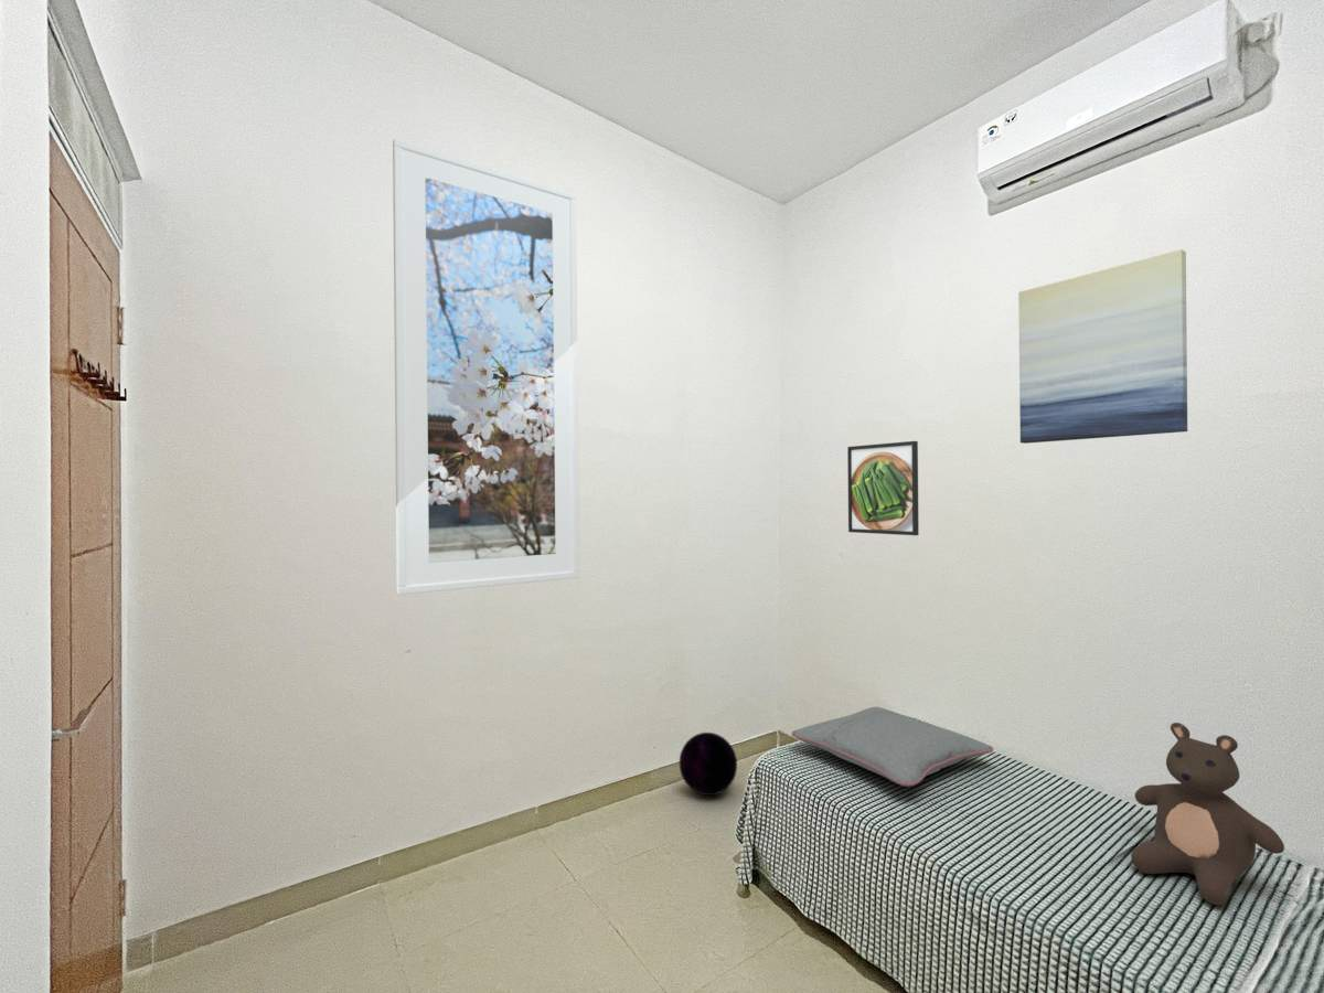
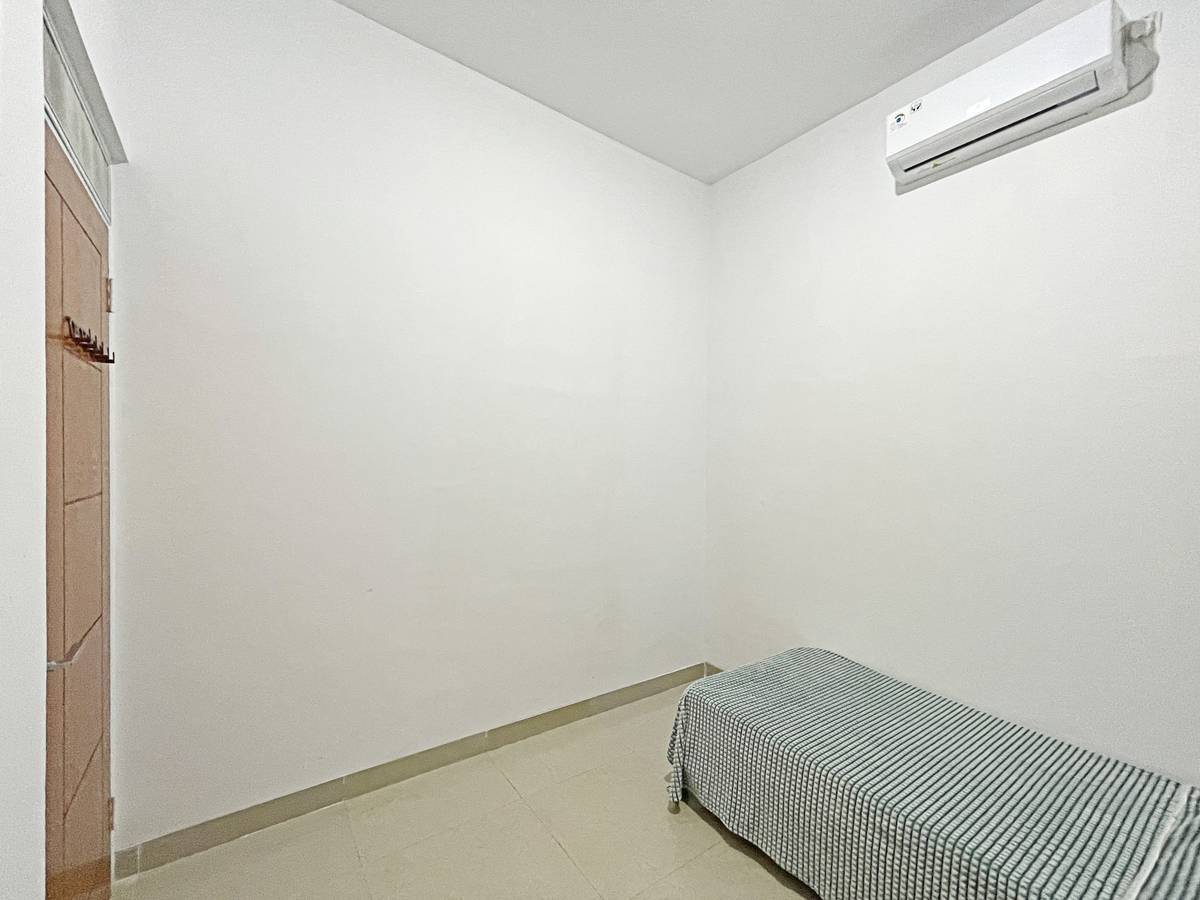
- pillow (888, 740)
- wall art (1096, 355)
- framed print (880, 489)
- teddy bear (1193, 804)
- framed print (493, 377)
- ball (707, 762)
